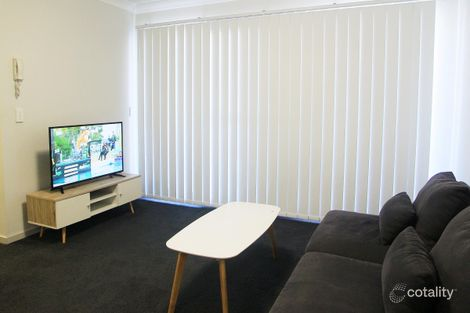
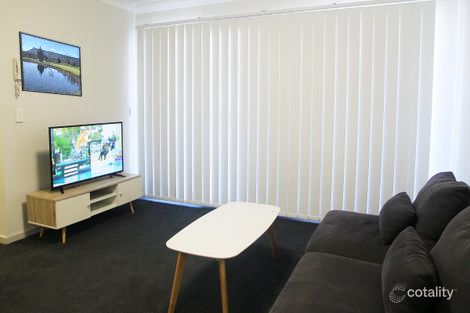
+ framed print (53, 67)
